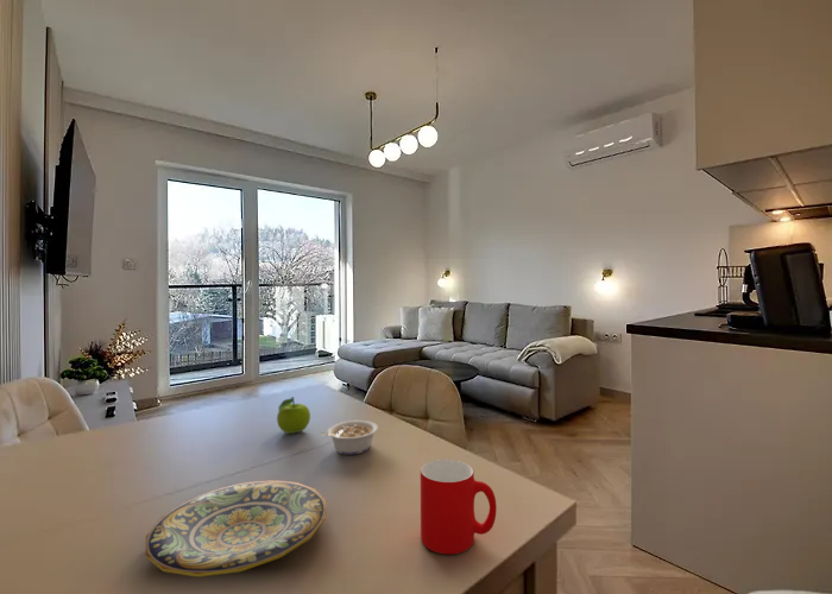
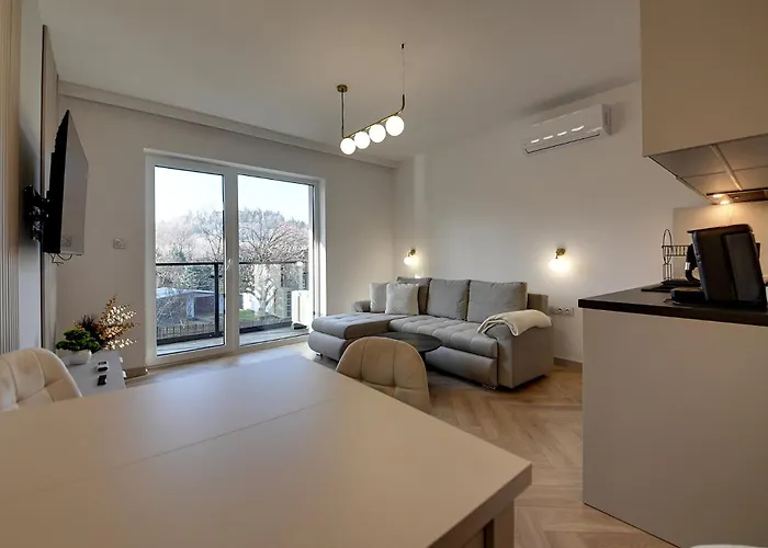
- fruit (290, 415)
- legume (352, 436)
- plate (242, 525)
- cup (458, 505)
